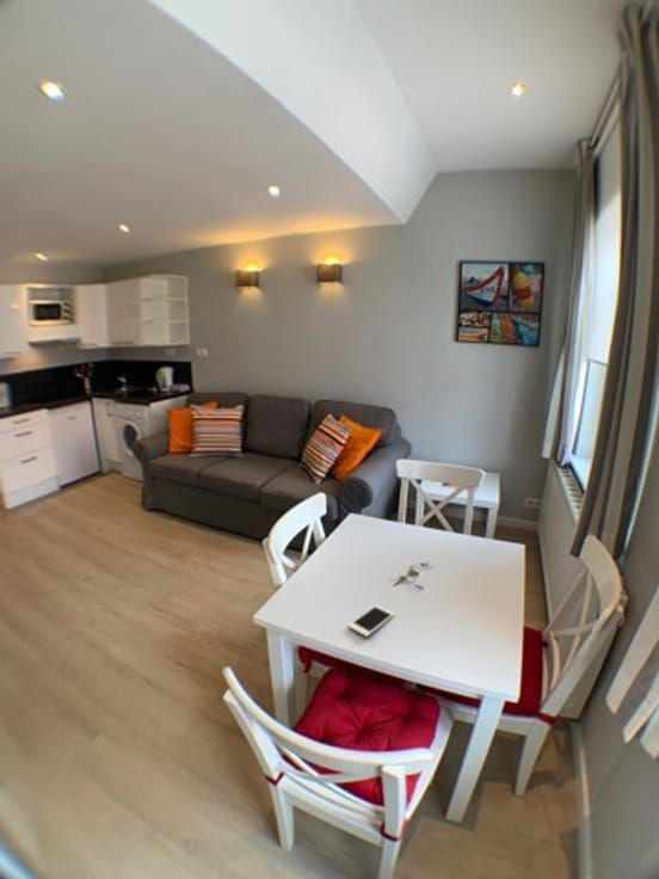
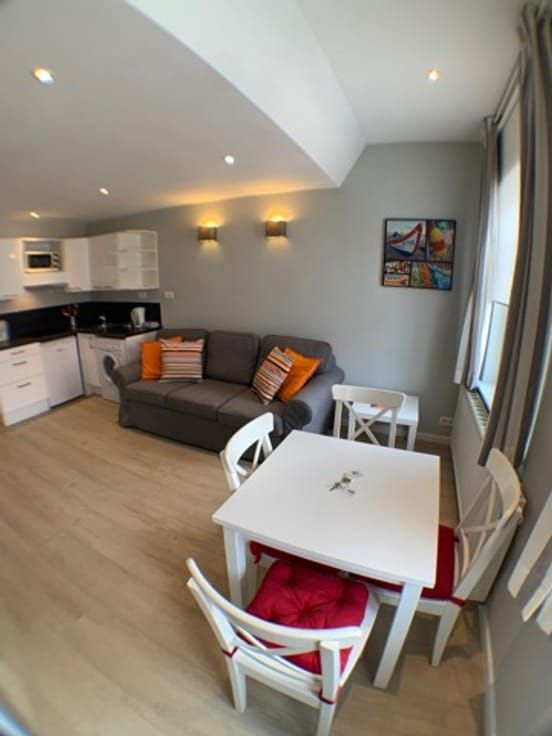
- cell phone (371, 620)
